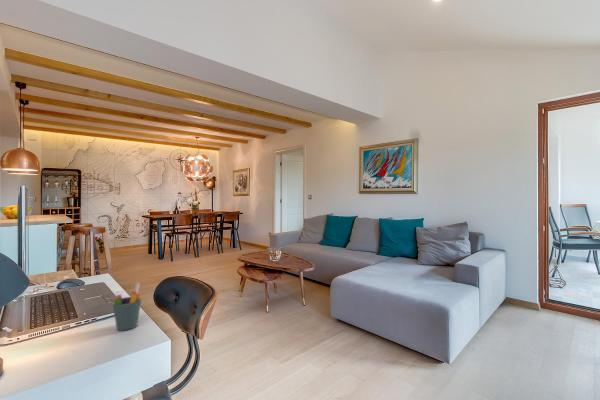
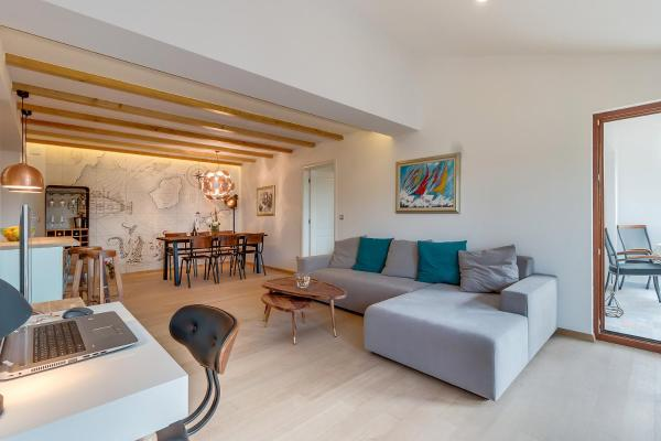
- pen holder (127, 306)
